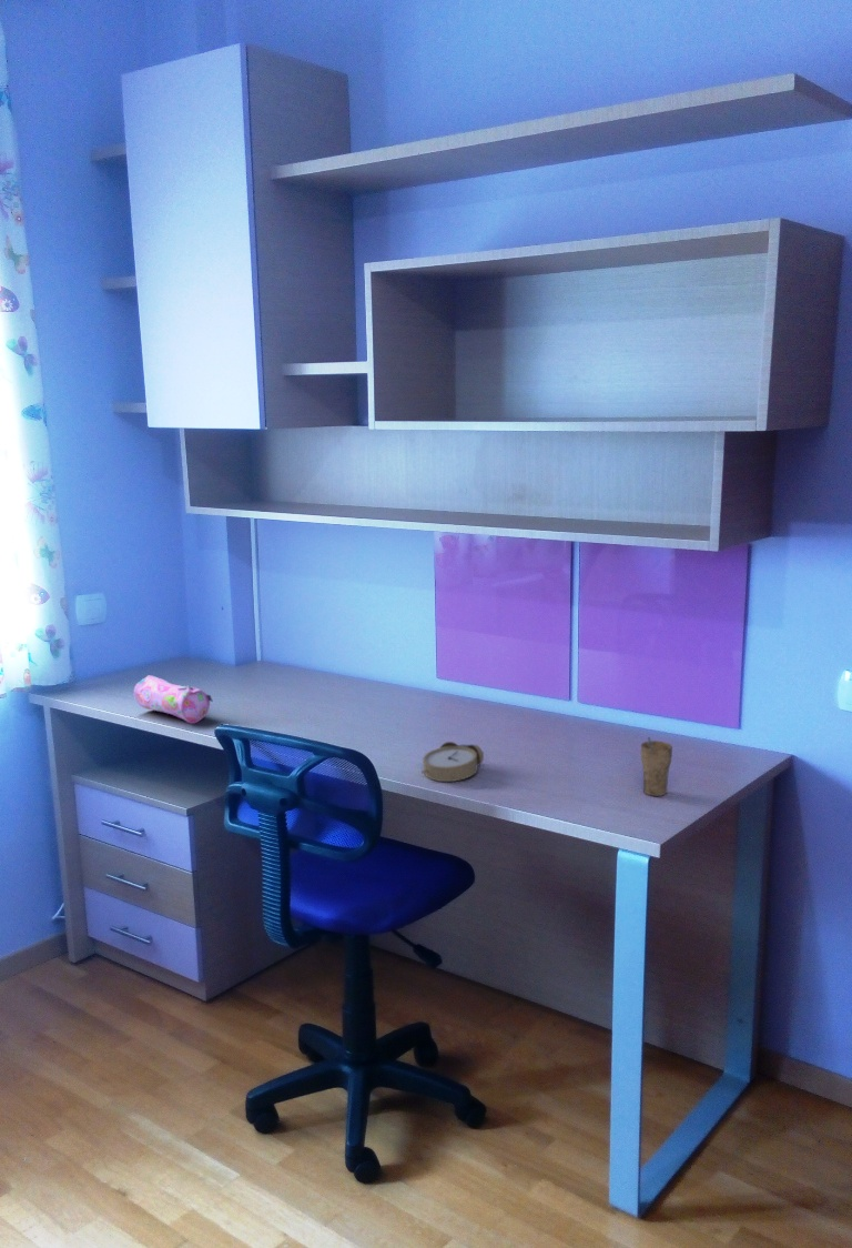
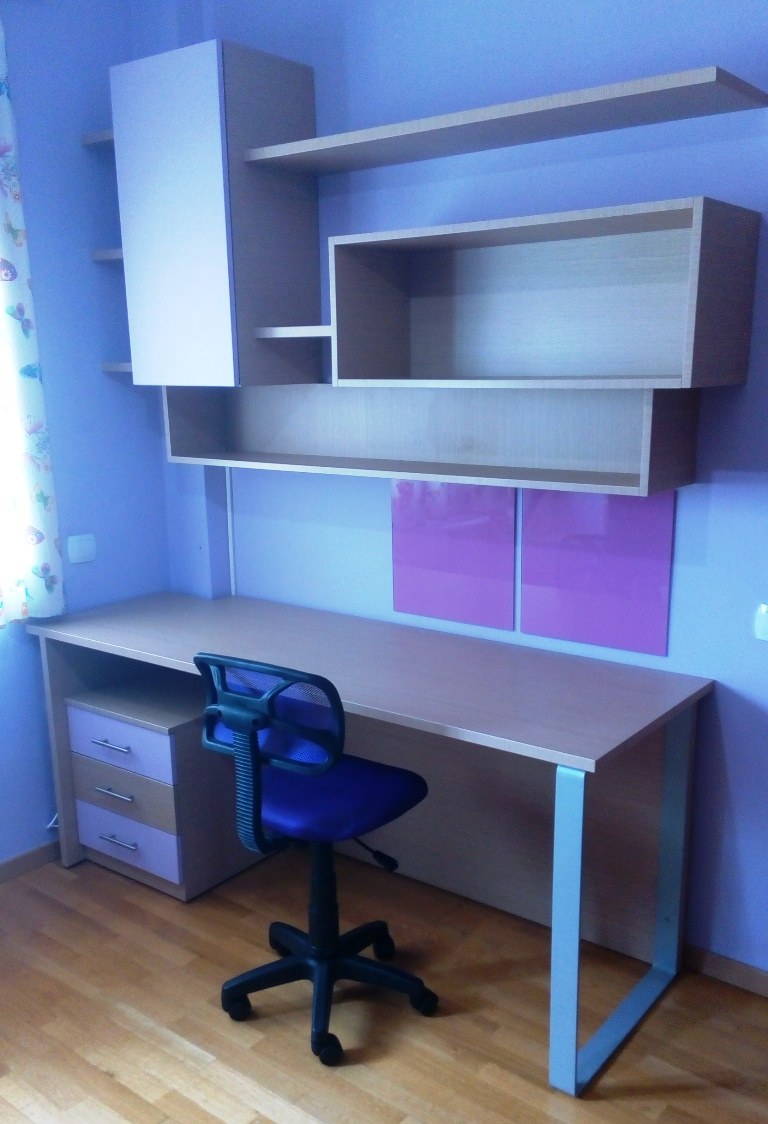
- alarm clock (454, 758)
- pencil case (172, 697)
- cup (656, 763)
